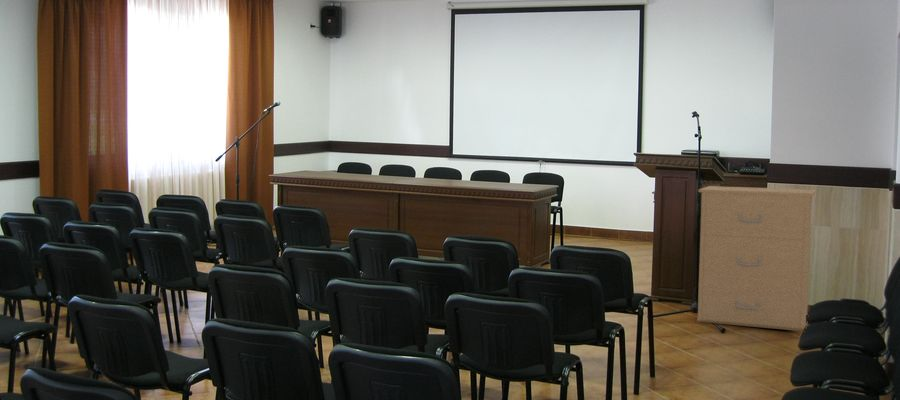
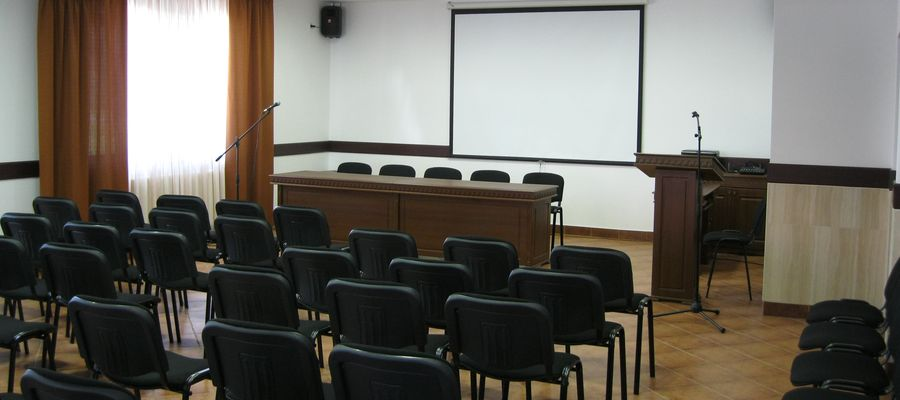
- filing cabinet (755, 254)
